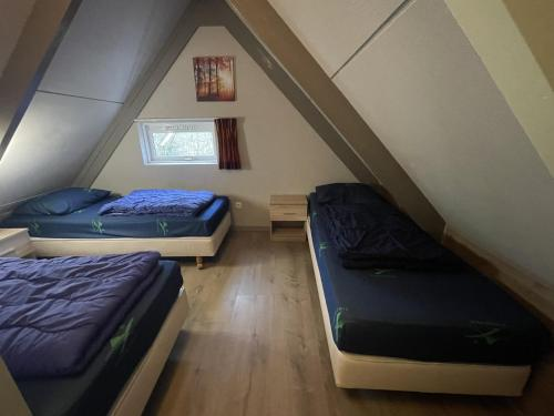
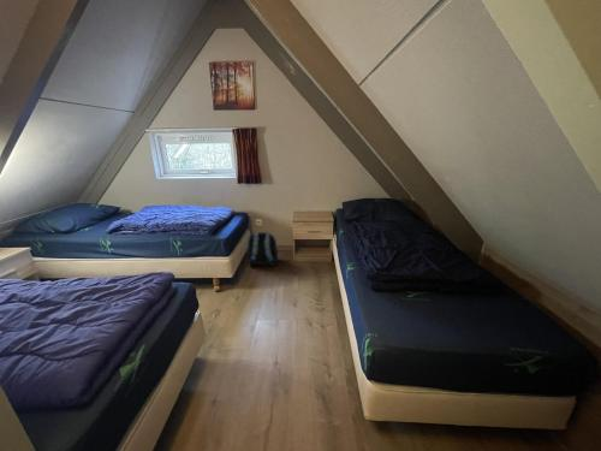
+ backpack (263, 247)
